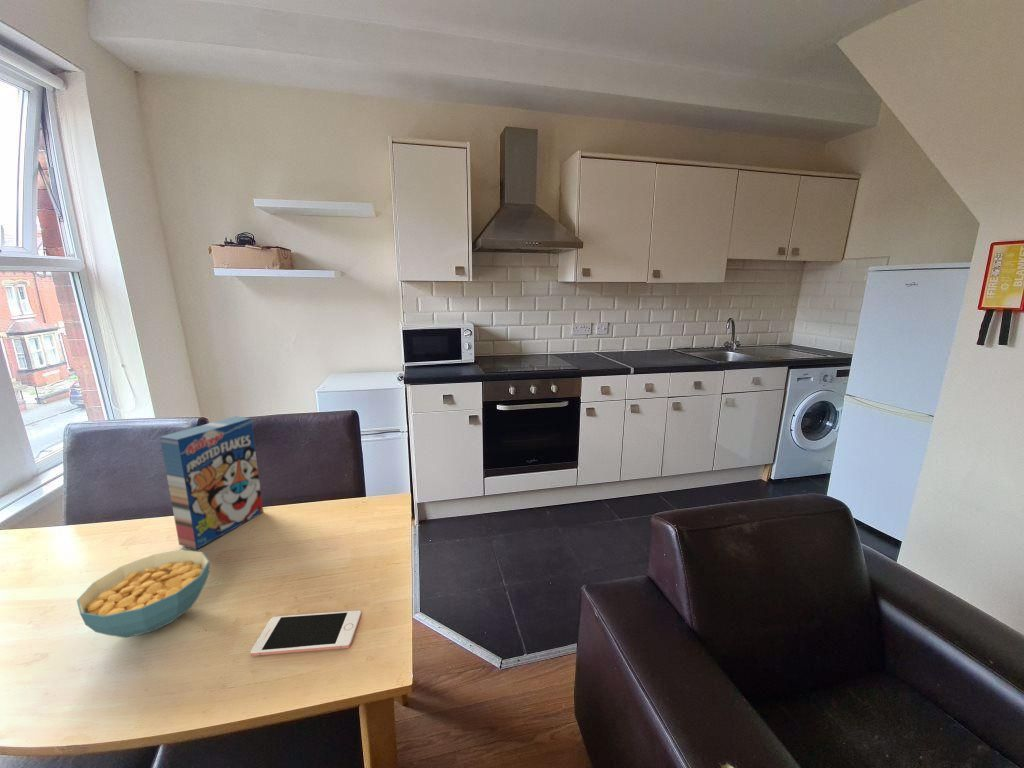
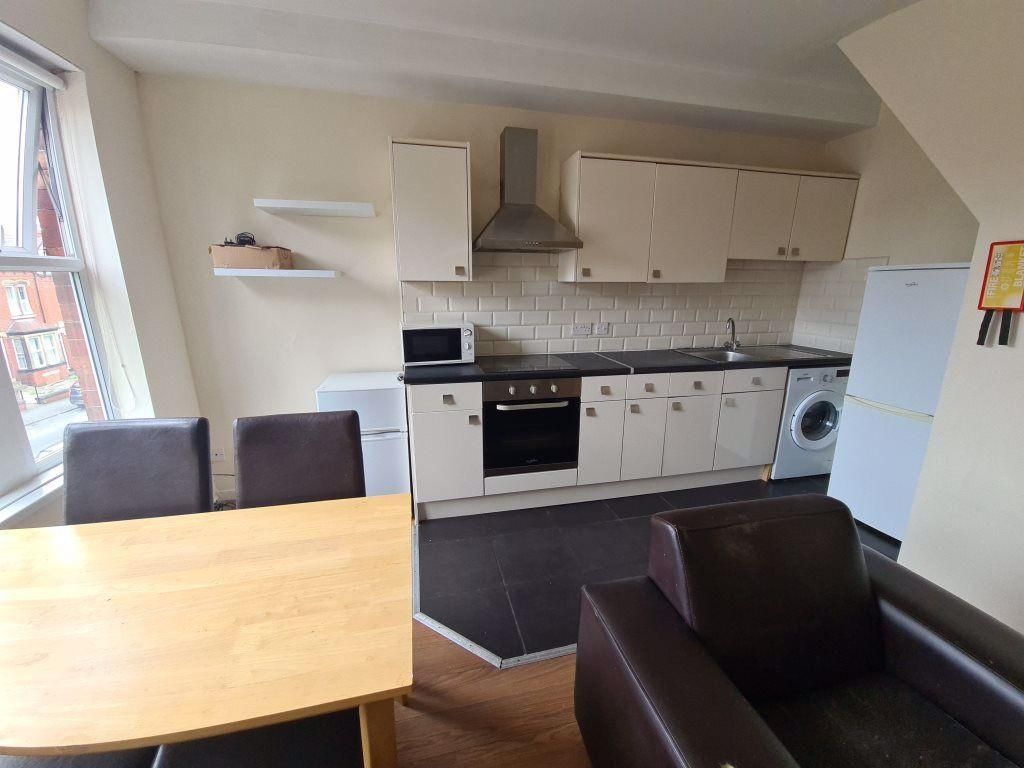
- cereal bowl (152, 600)
- cereal box (216, 478)
- cell phone (309, 631)
